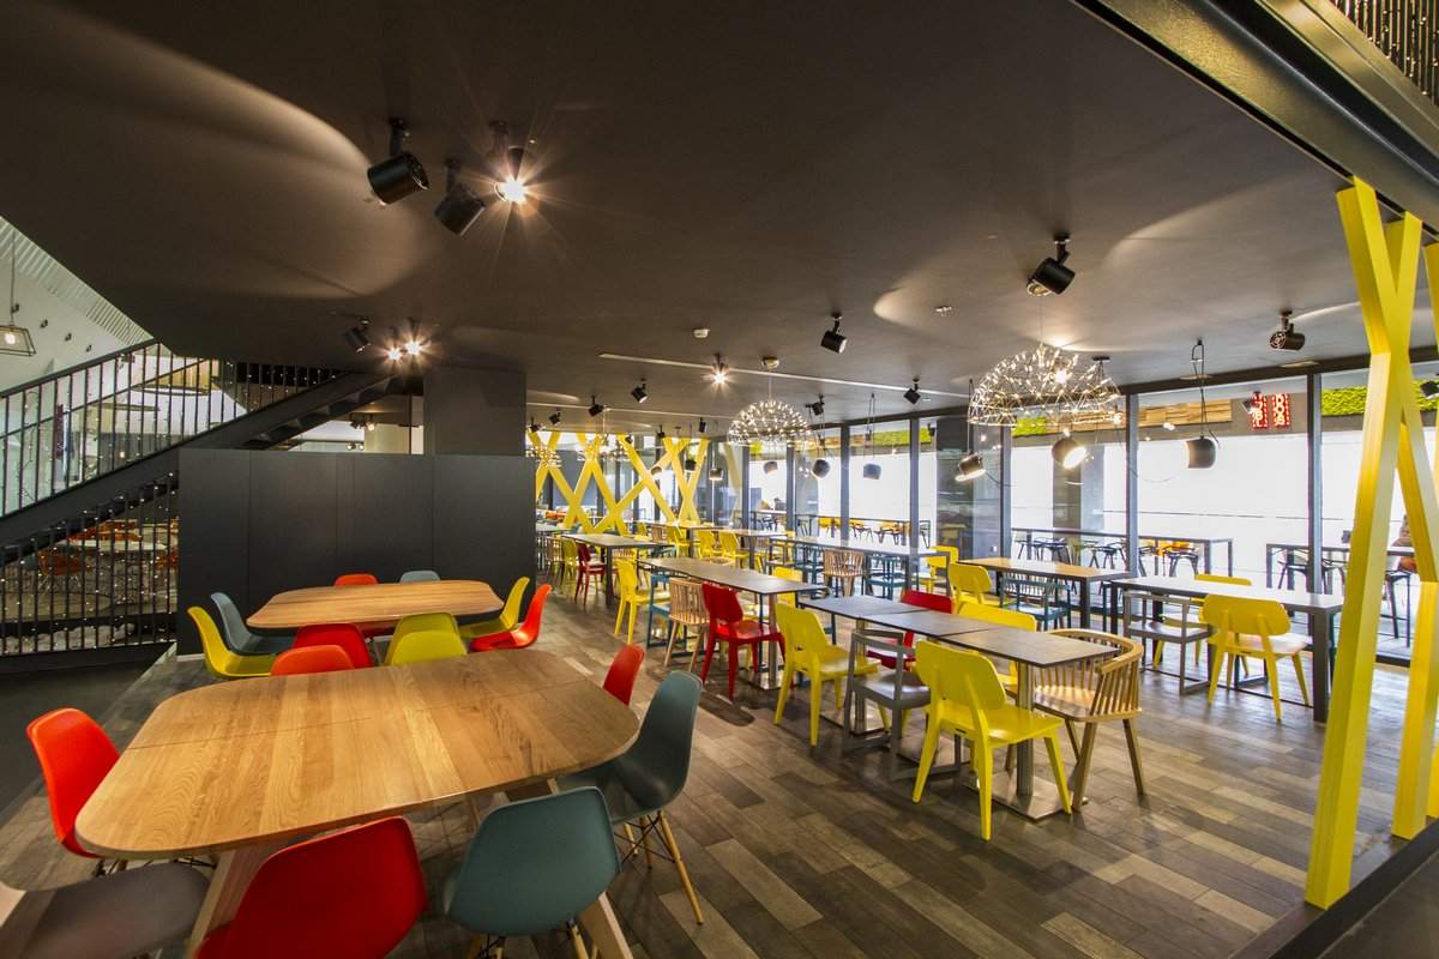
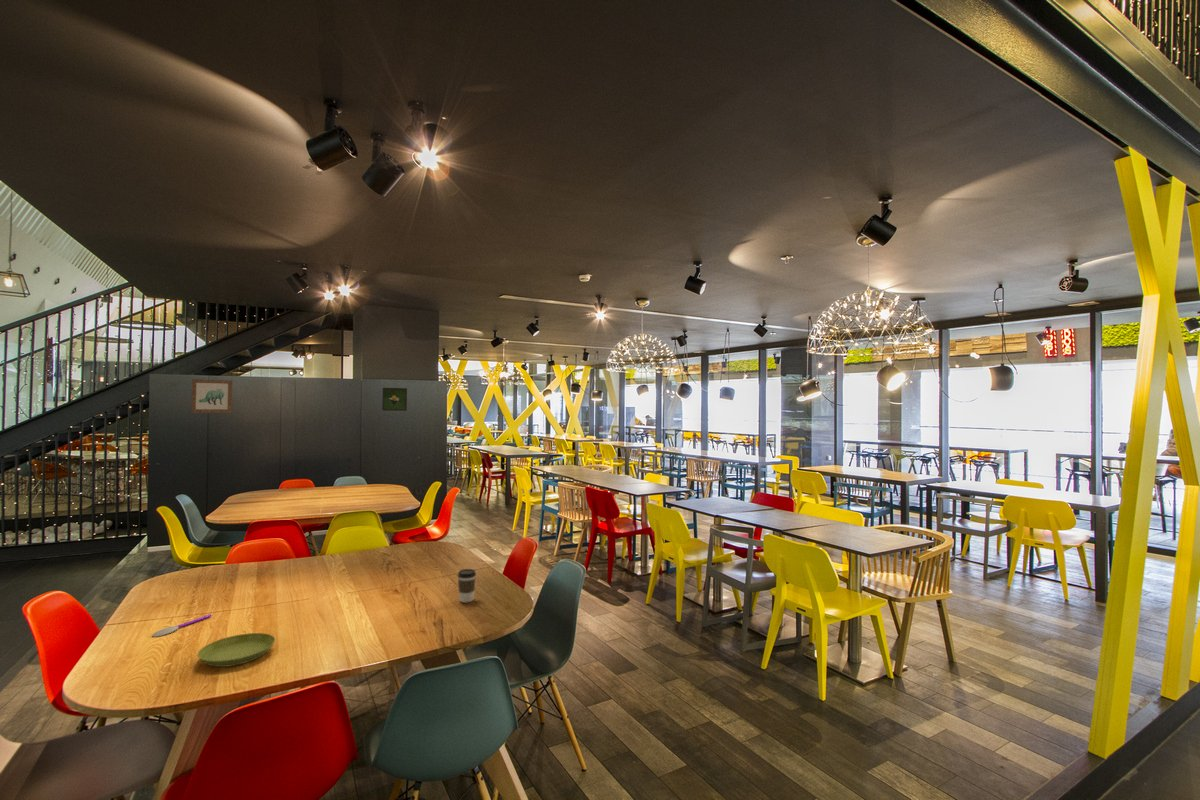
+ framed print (394, 399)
+ saucer (237, 650)
+ spoon (183, 624)
+ coffee cup (466, 585)
+ wall art (212, 396)
